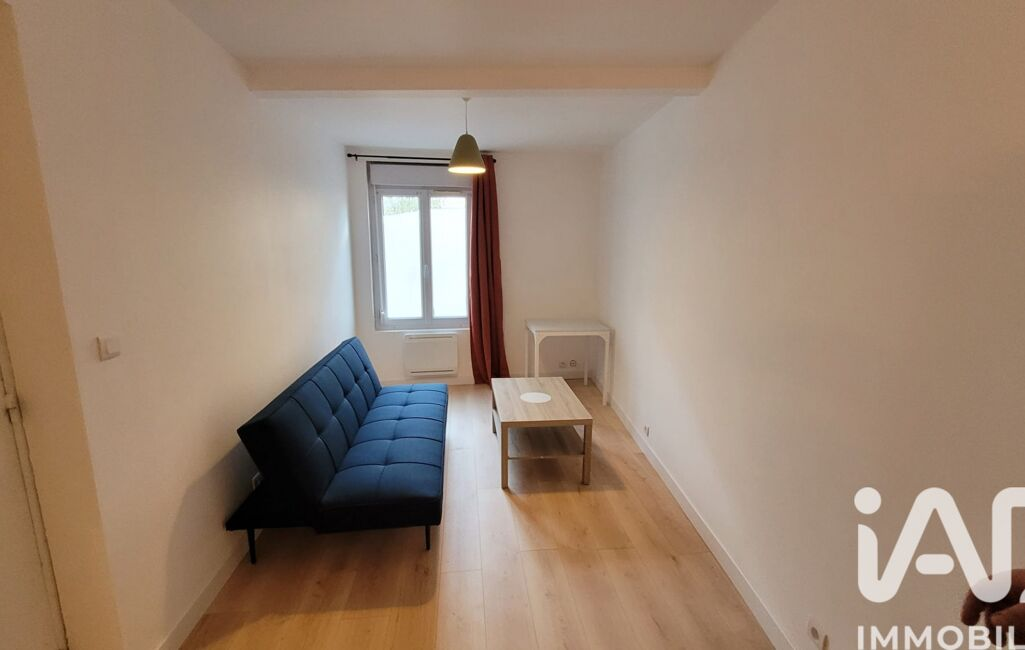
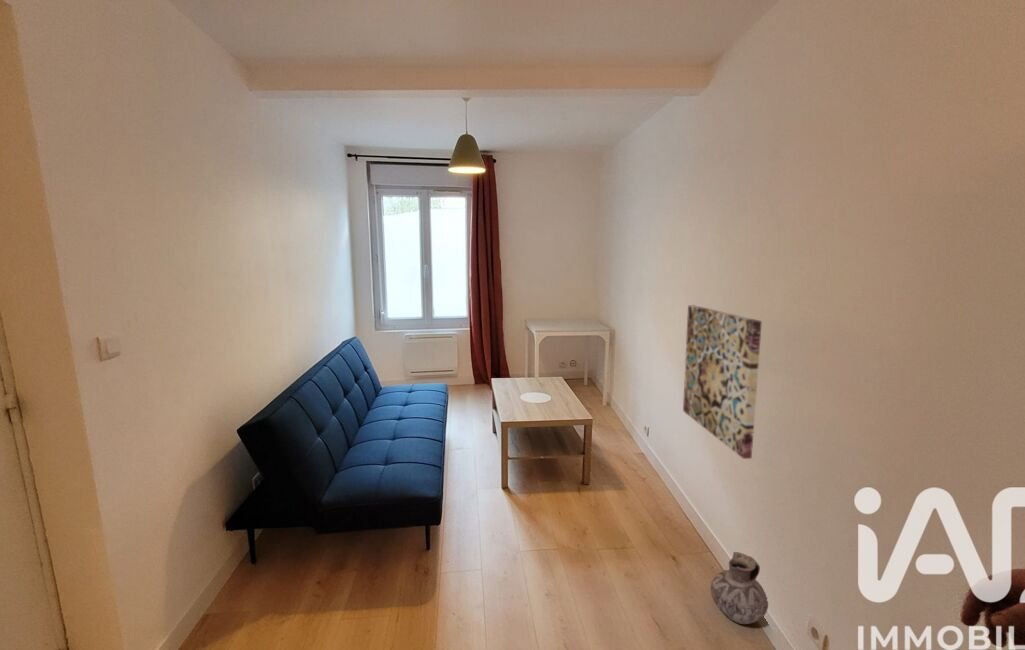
+ ceramic jug (739, 587)
+ wall art (716, 373)
